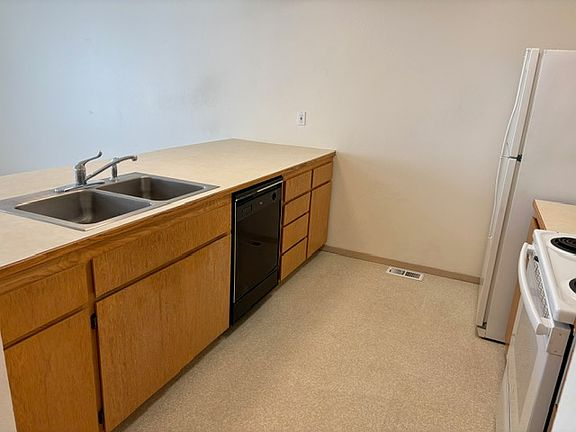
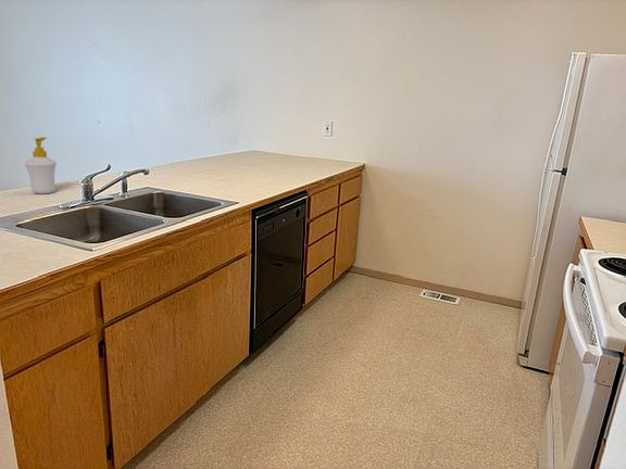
+ soap bottle (40, 165)
